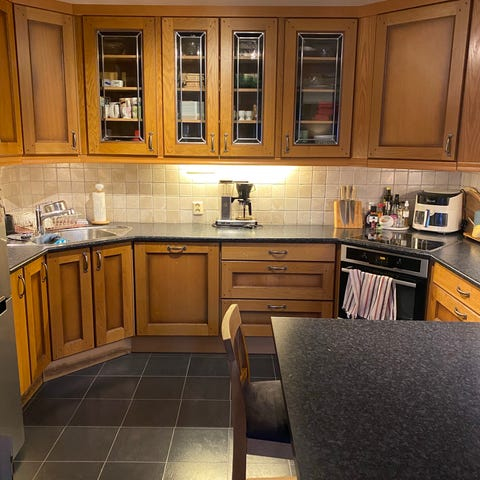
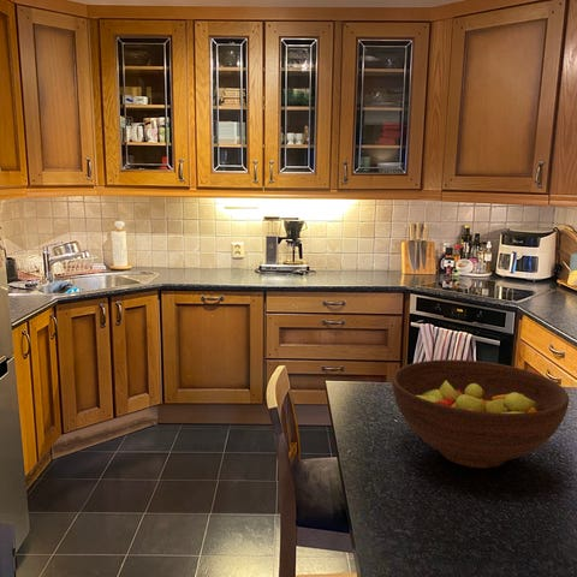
+ fruit bowl (474, 420)
